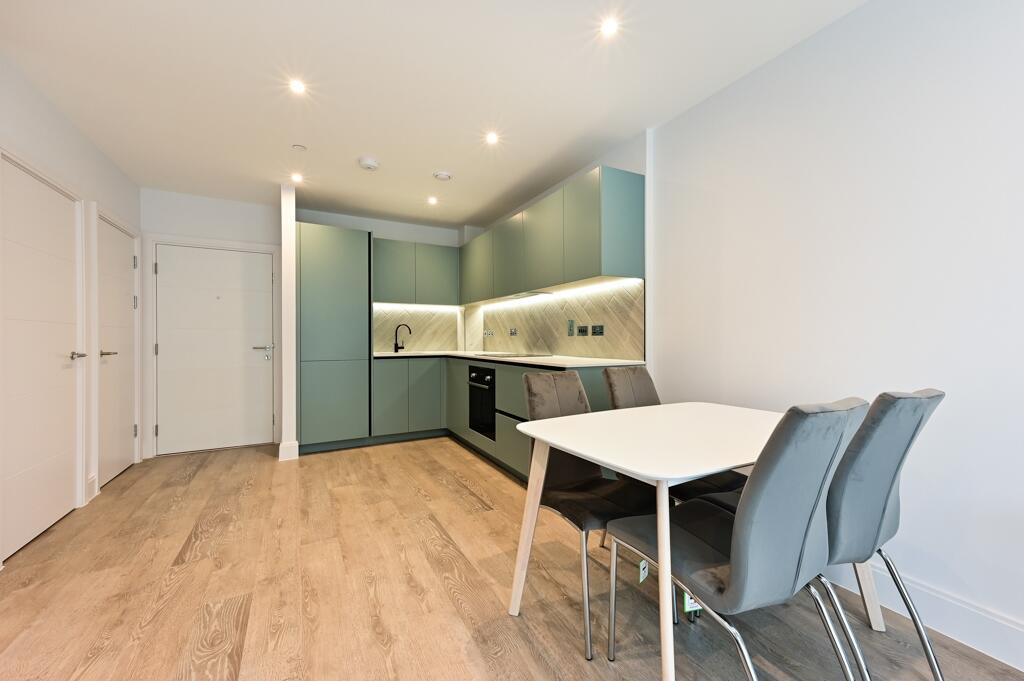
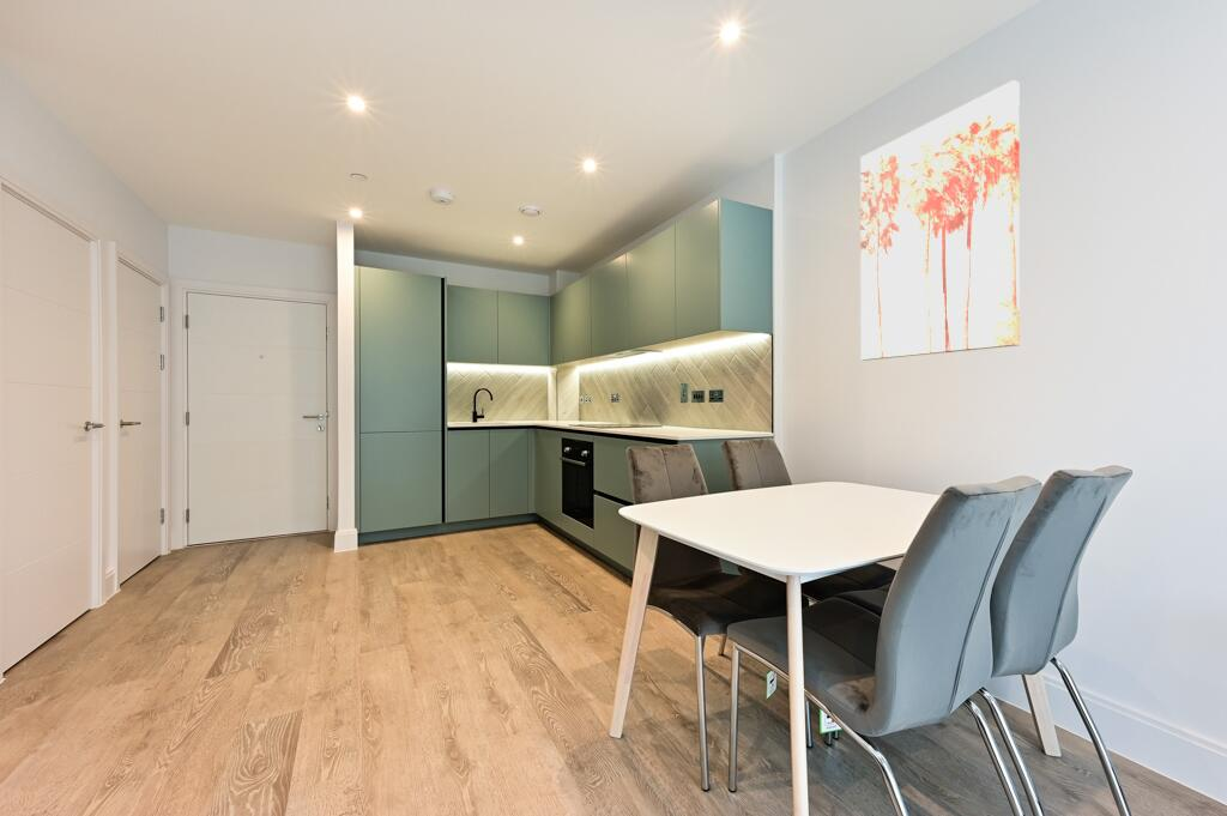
+ wall art (929, 238)
